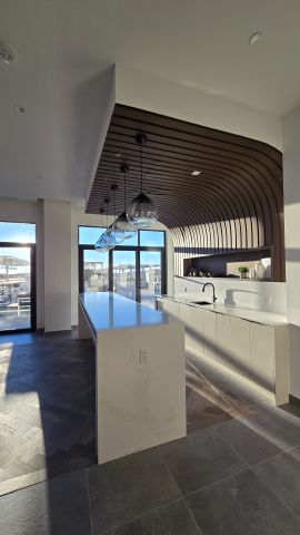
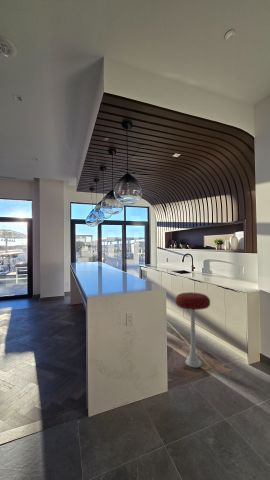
+ bar stool (192, 328)
